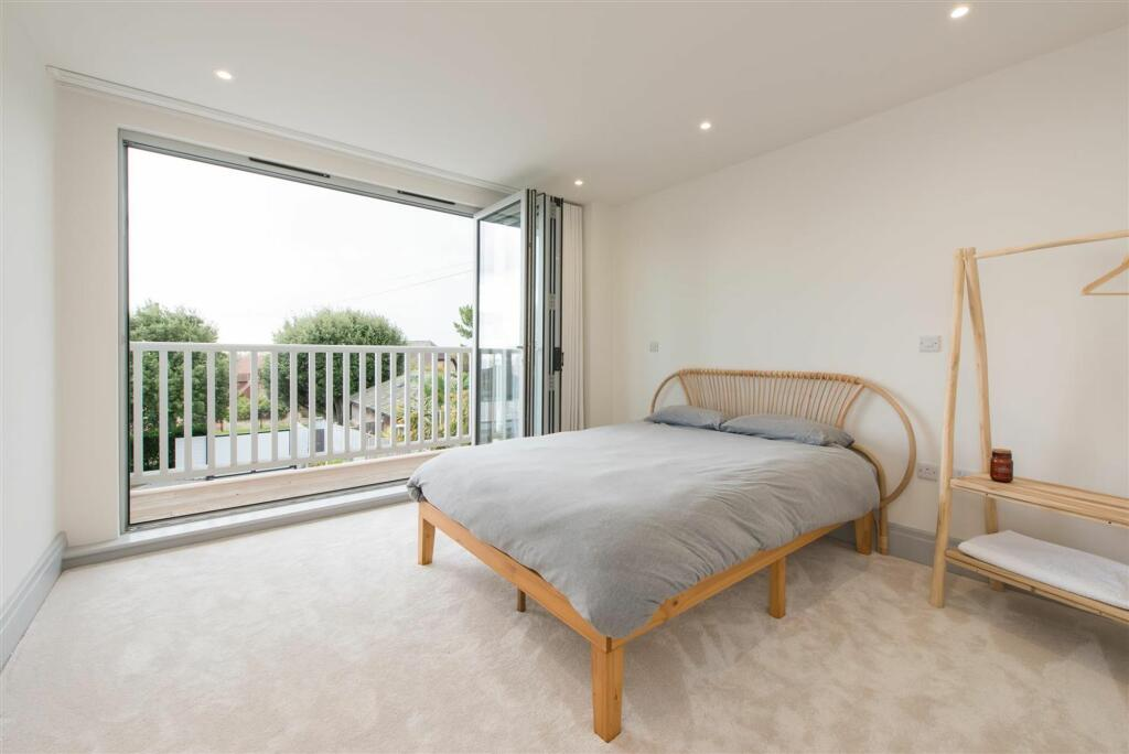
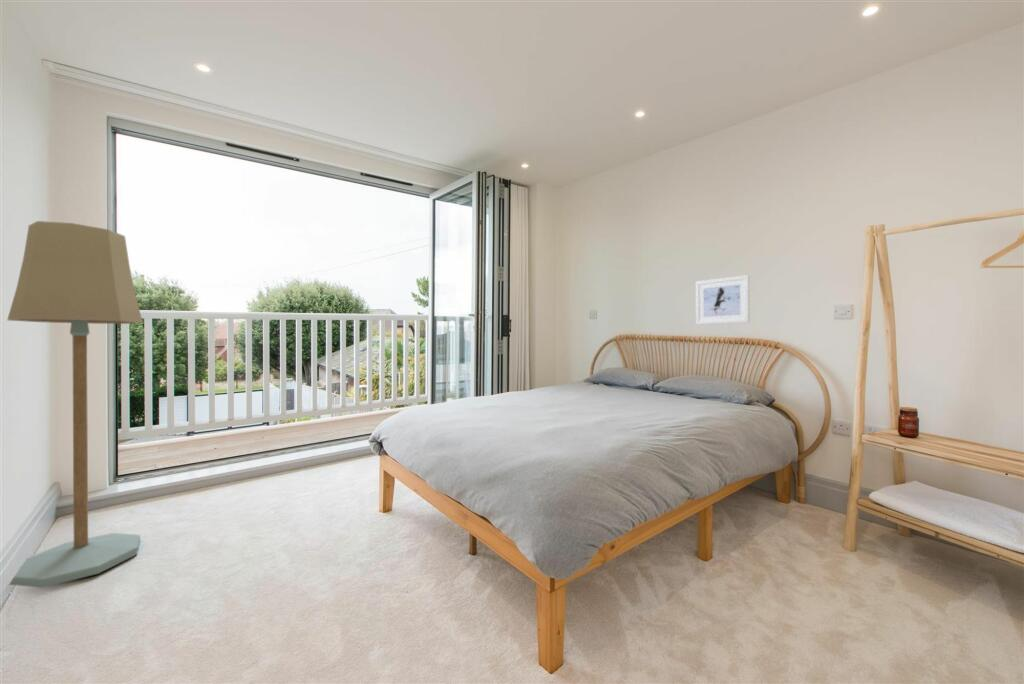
+ floor lamp (80, 395)
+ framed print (721, 301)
